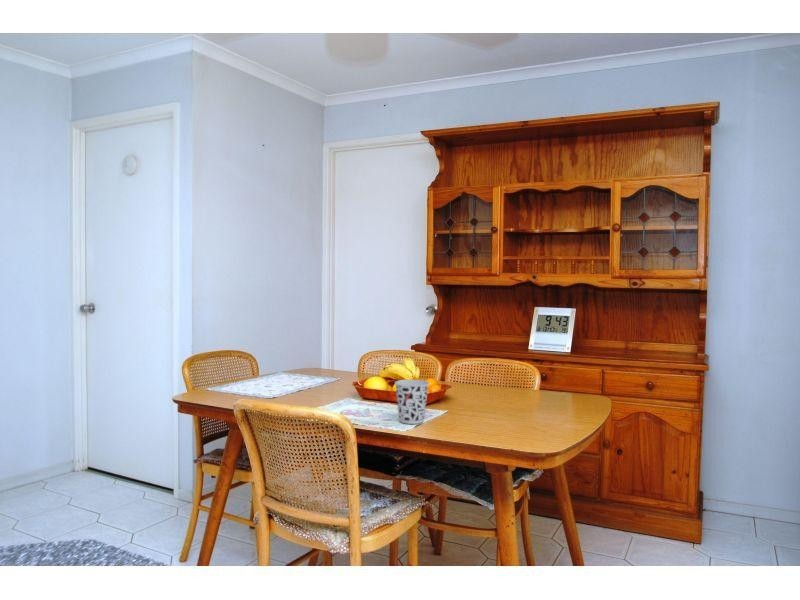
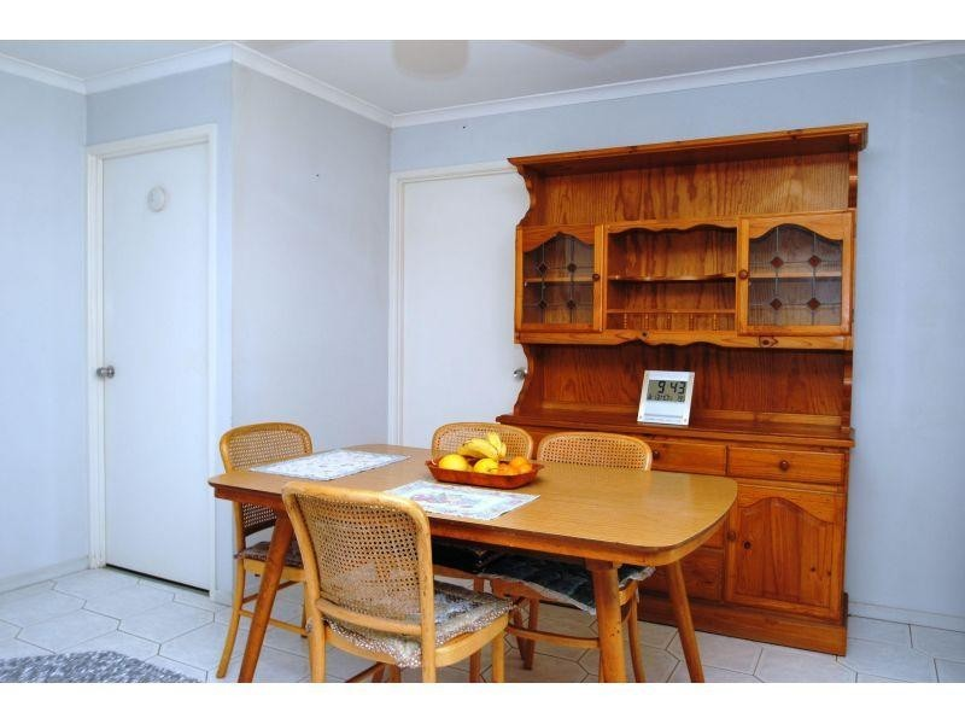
- cup (411, 401)
